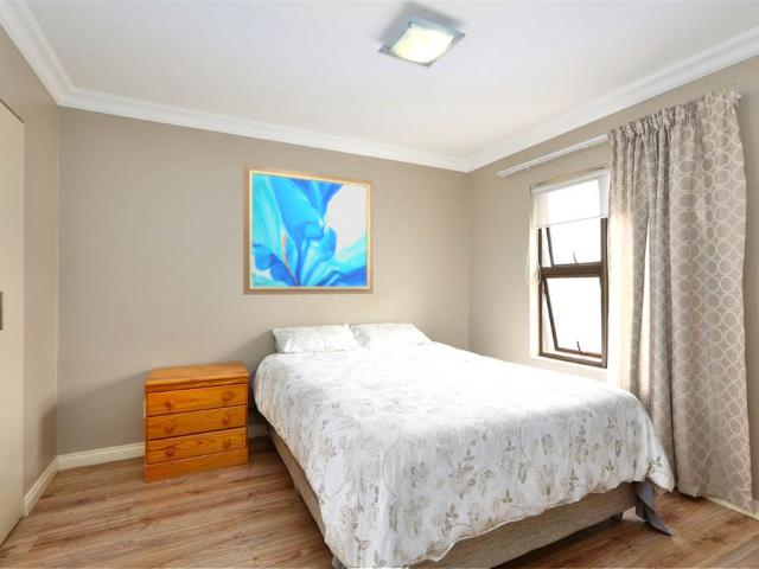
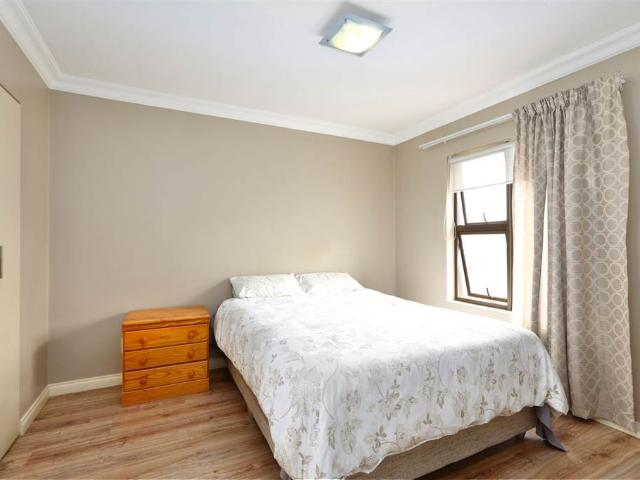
- wall art (313, 234)
